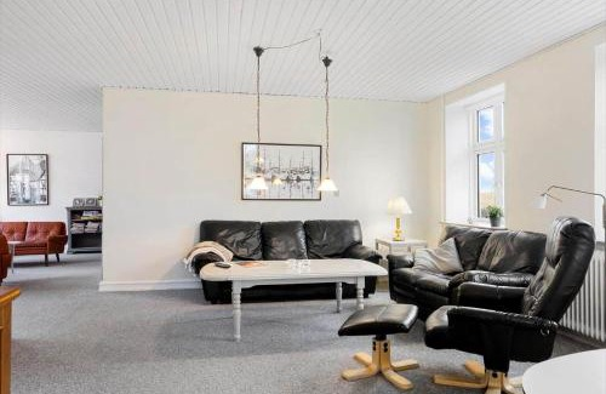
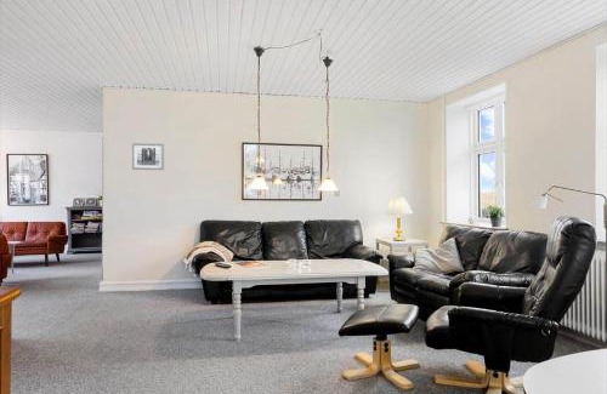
+ wall art (148, 156)
